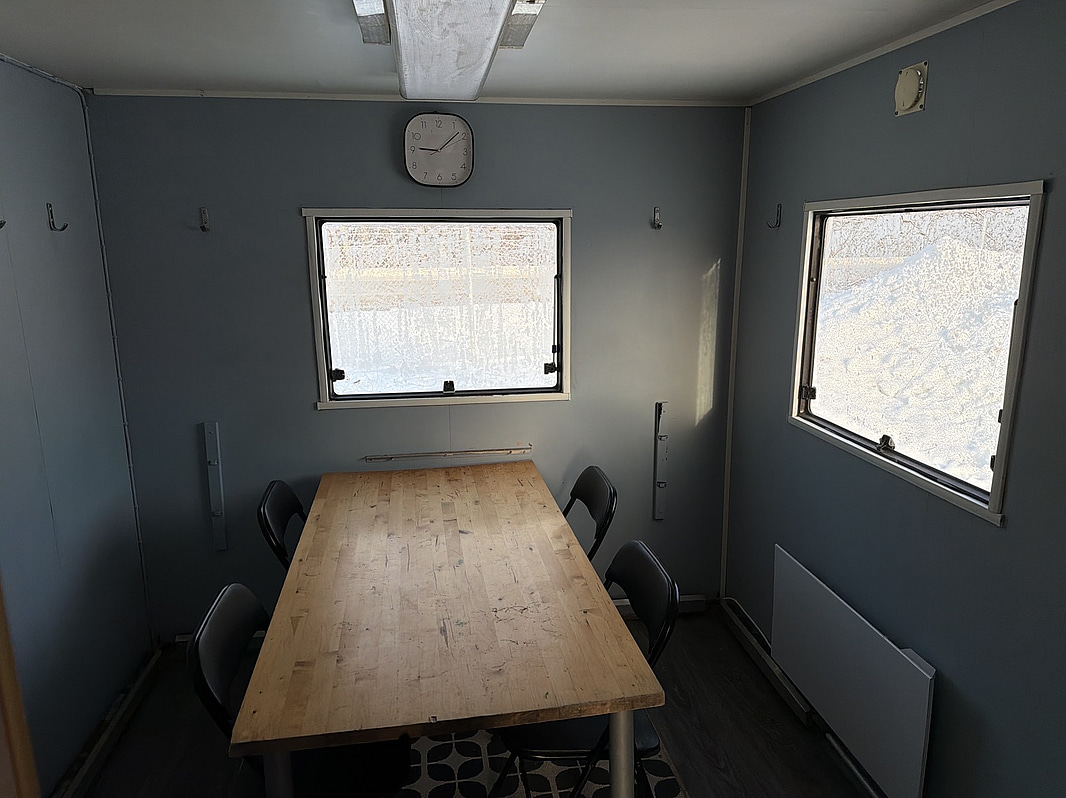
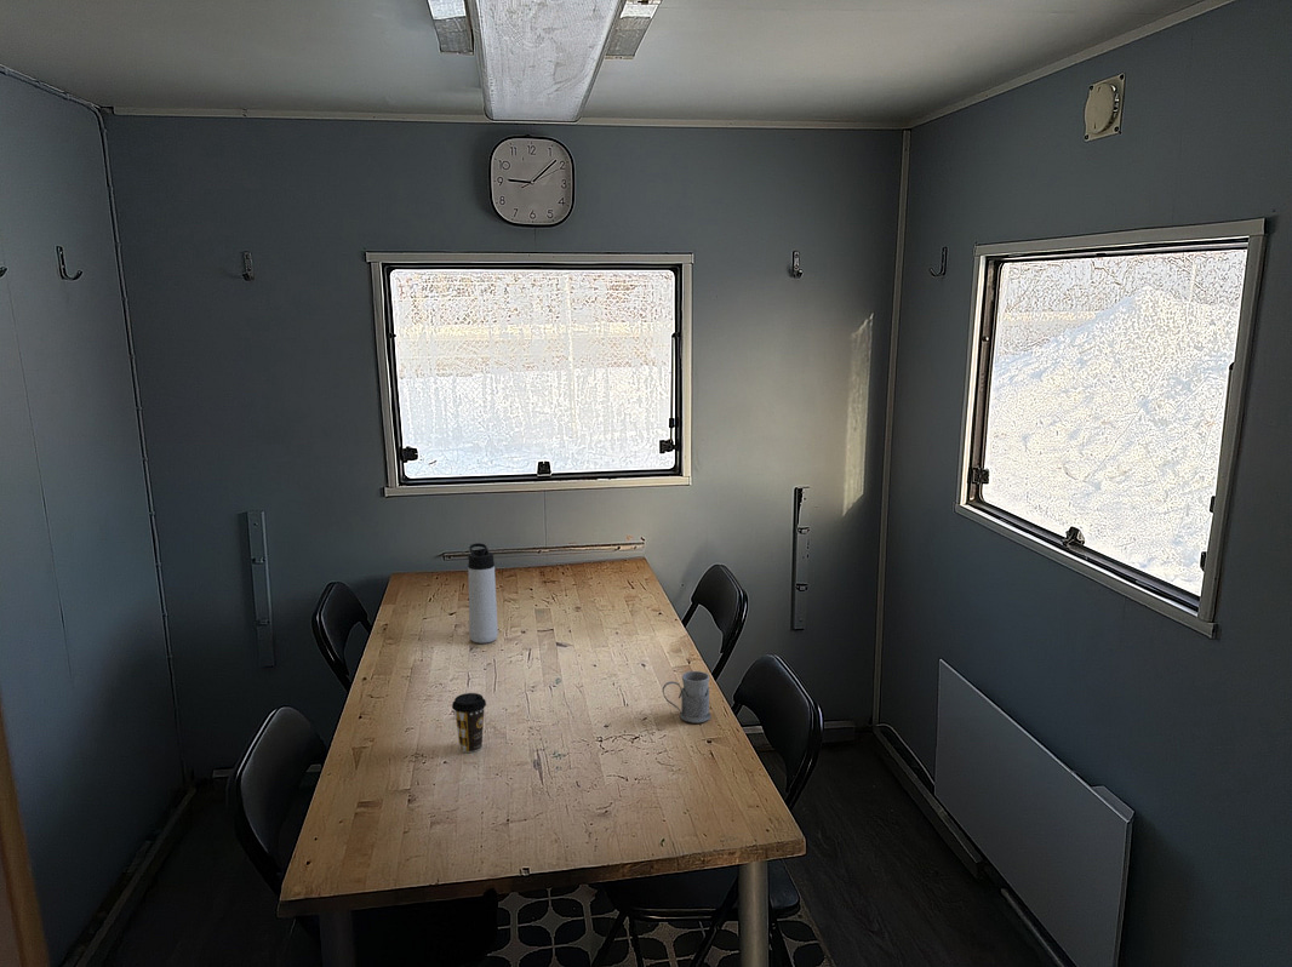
+ mug (686, 697)
+ thermos bottle (481, 593)
+ coffee cup (469, 722)
